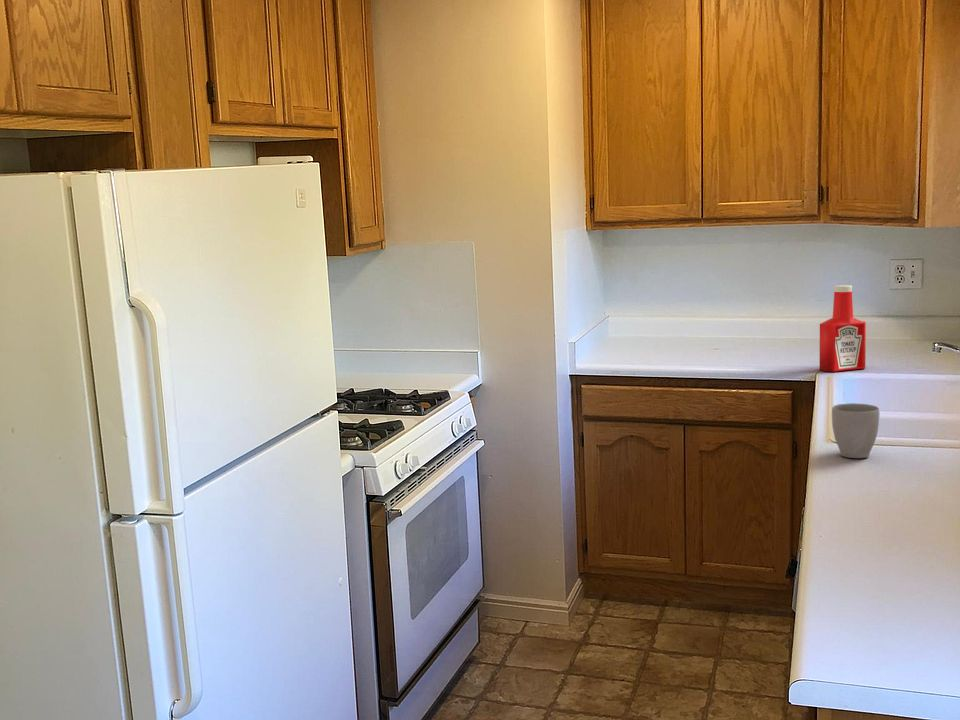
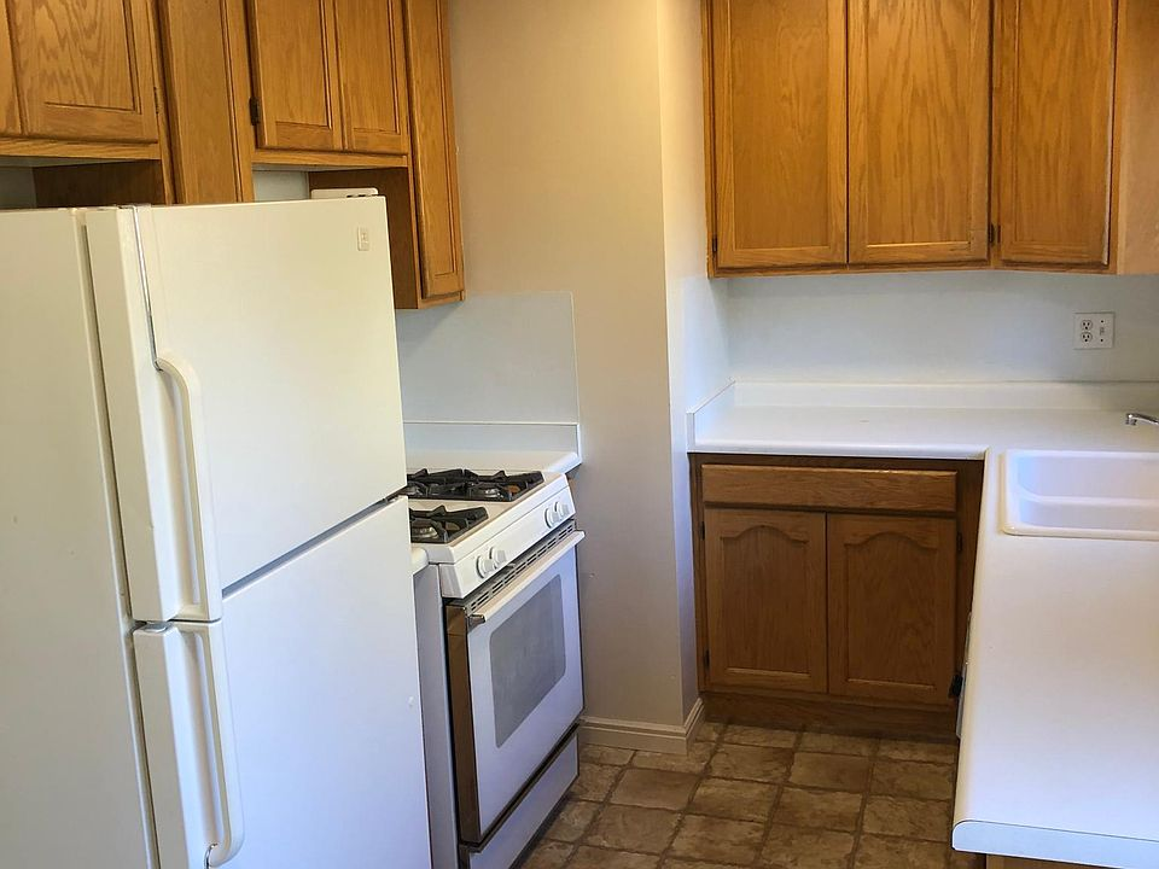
- soap bottle (842, 327)
- mug (856, 429)
